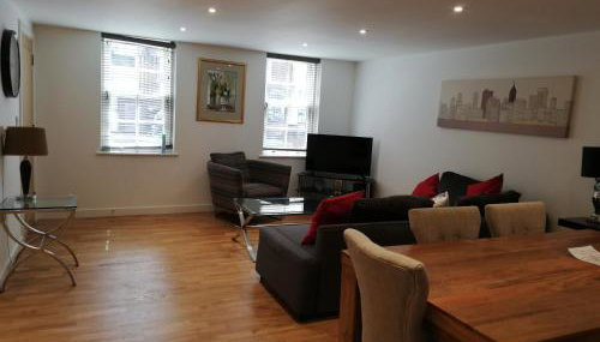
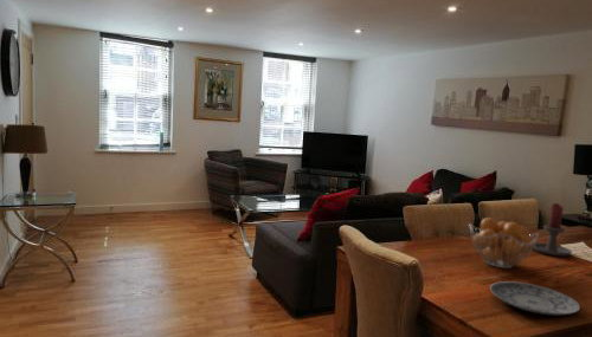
+ plate (532, 299)
+ candle holder (548, 226)
+ fruit basket (501, 241)
